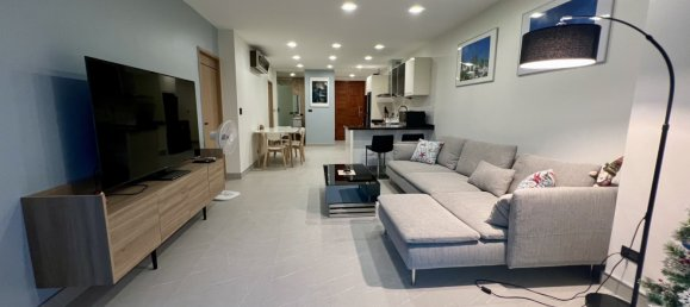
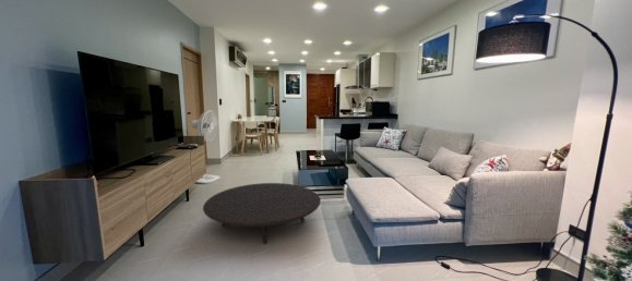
+ table (264, 211)
